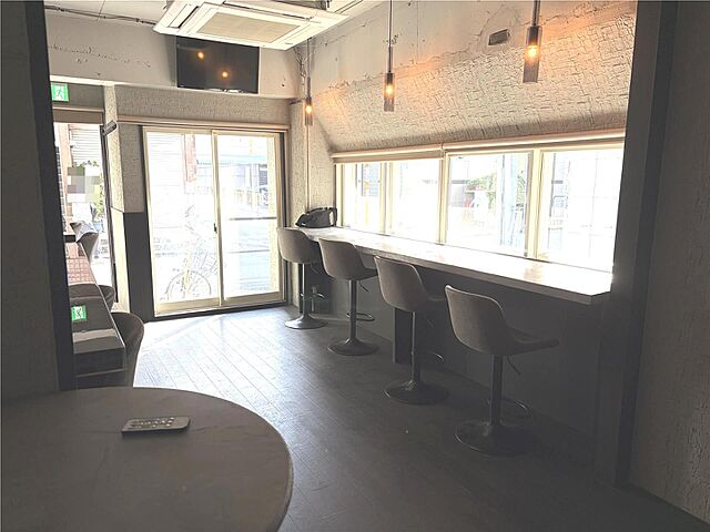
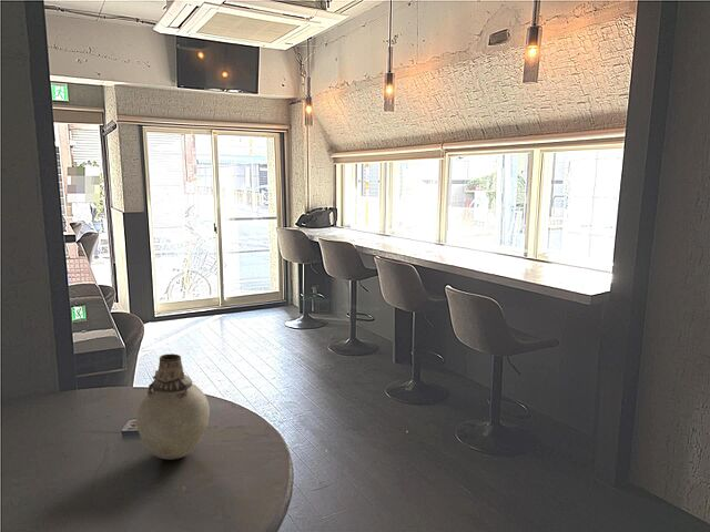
+ vase (173, 405)
